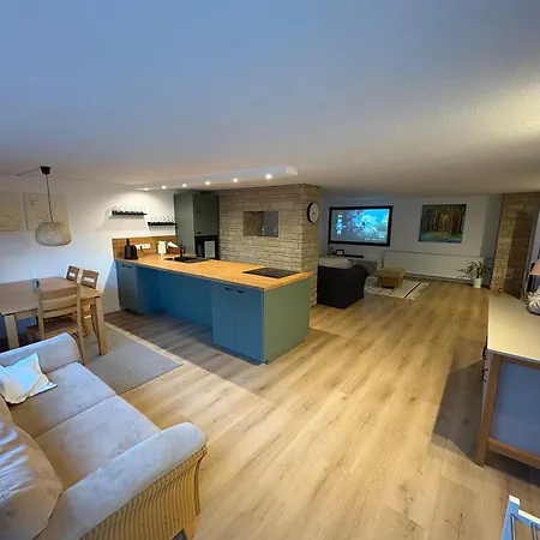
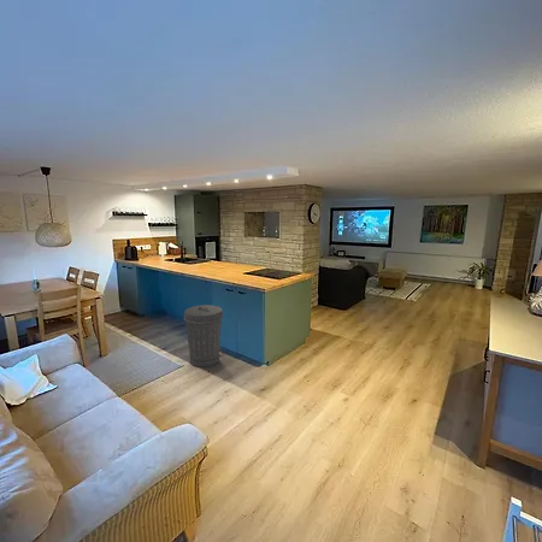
+ trash can (204, 334)
